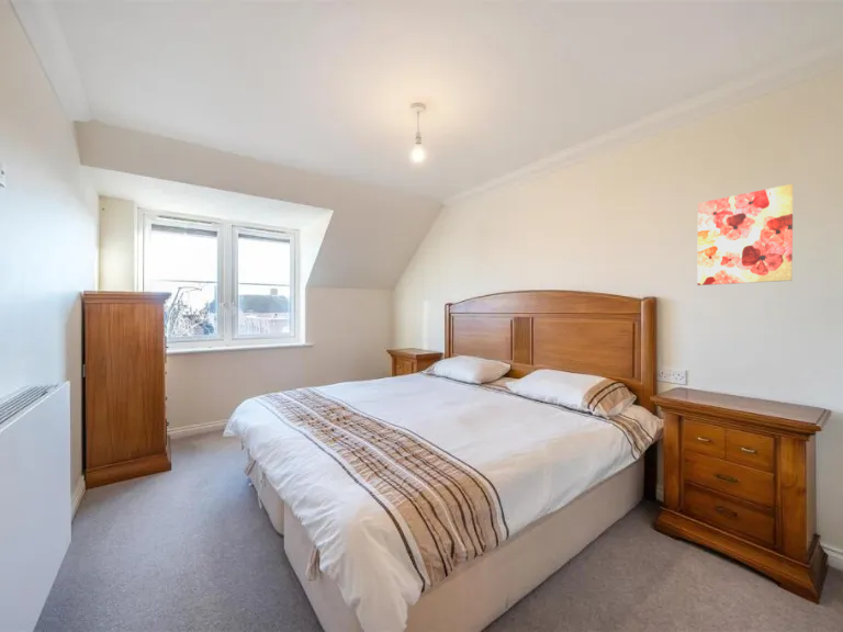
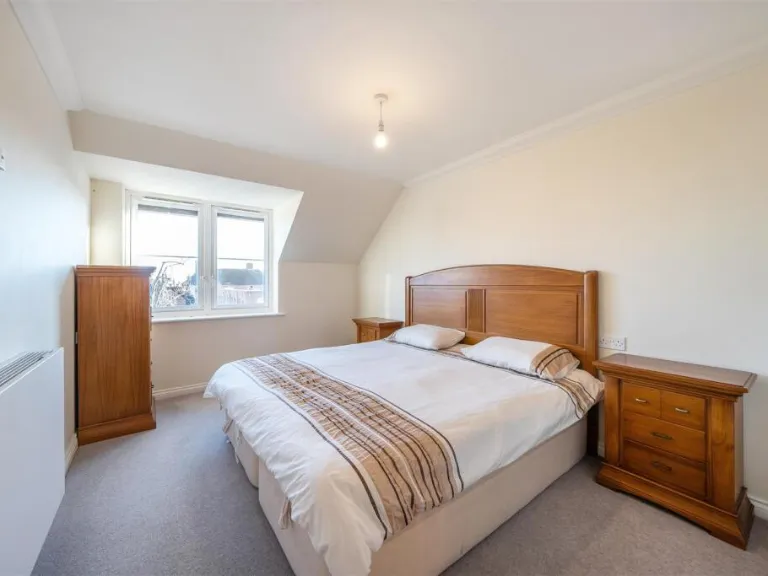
- wall art (741, 238)
